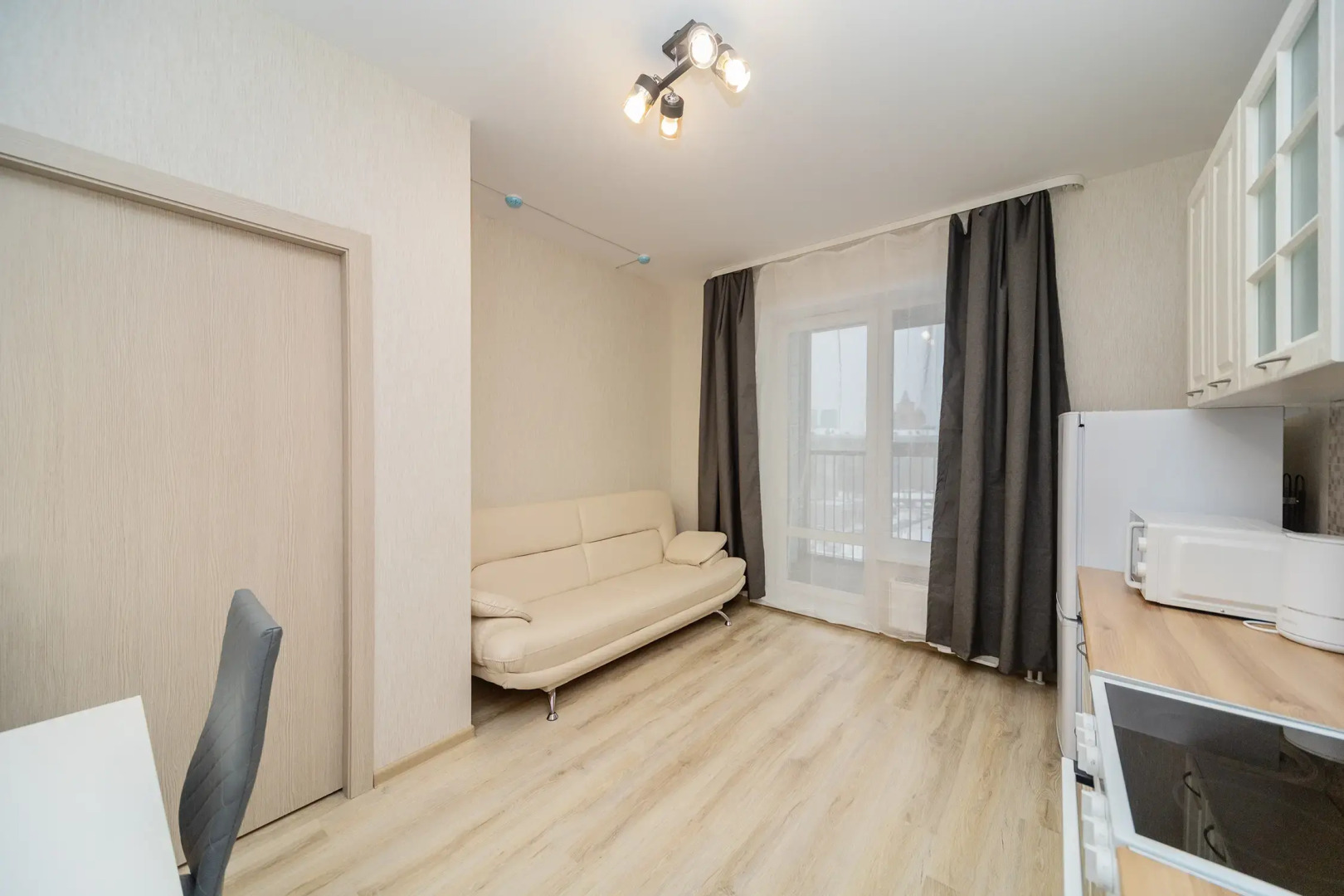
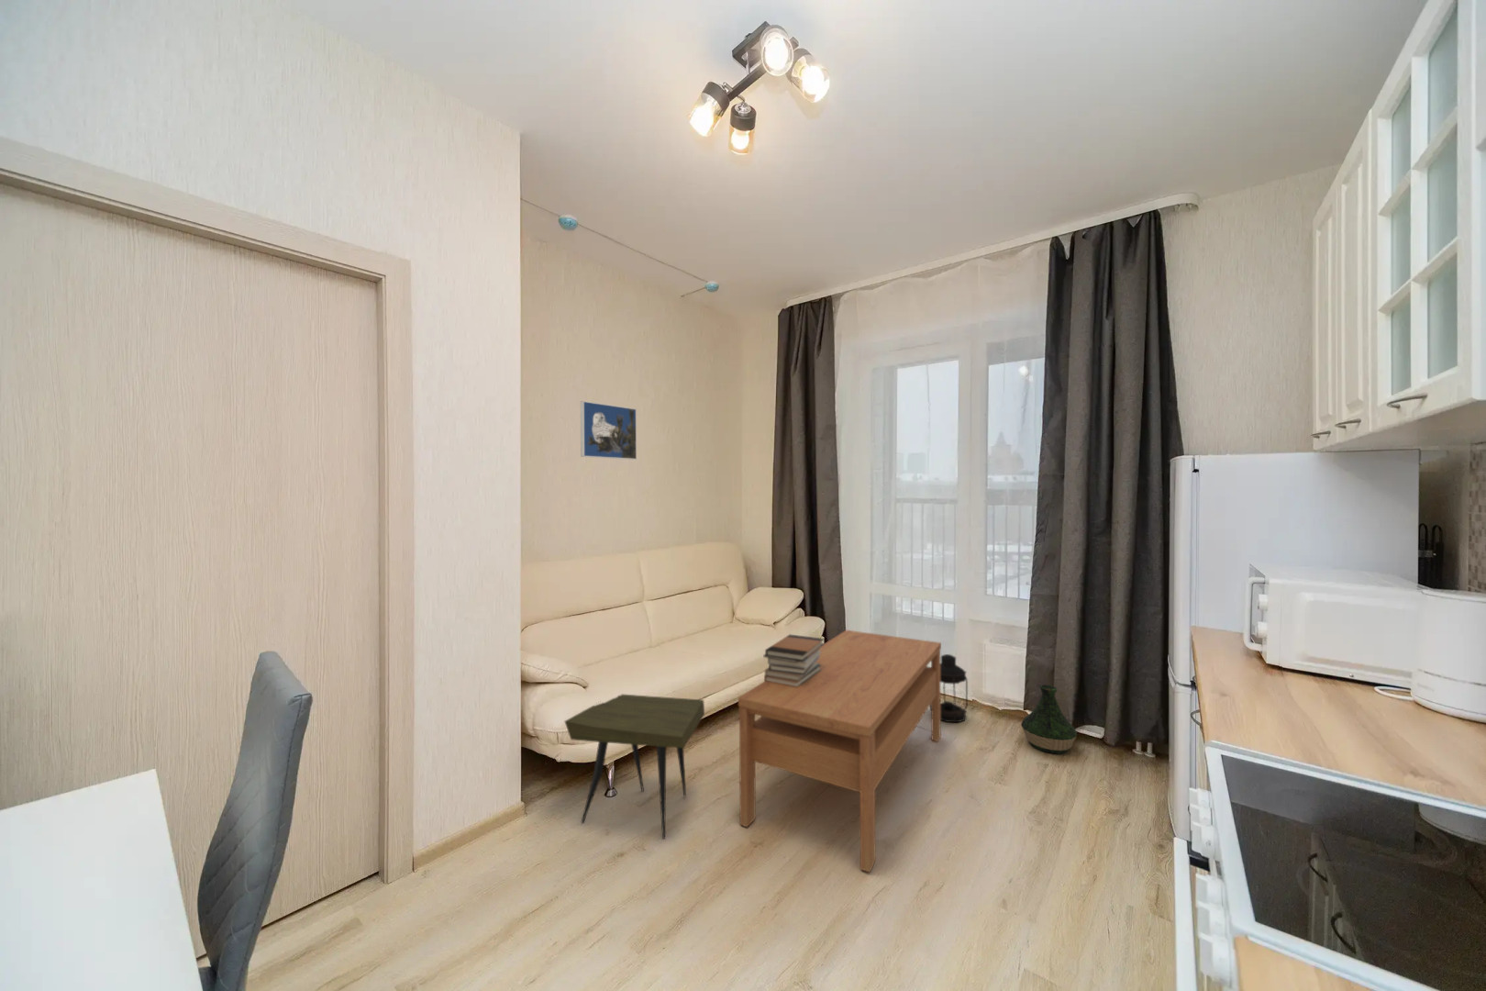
+ vase (1048, 717)
+ side table (639, 762)
+ book stack (794, 659)
+ lantern (949, 682)
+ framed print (609, 431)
+ coffee table (855, 719)
